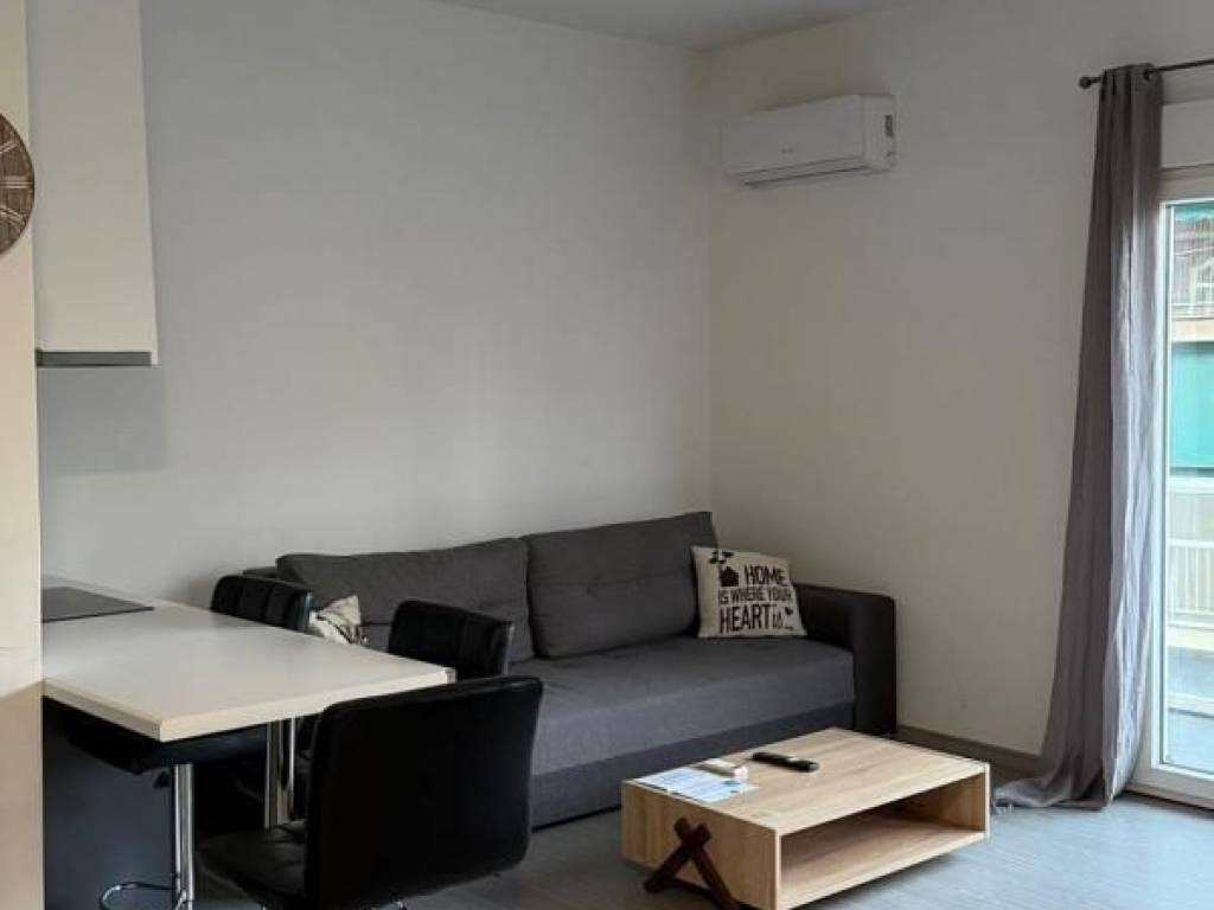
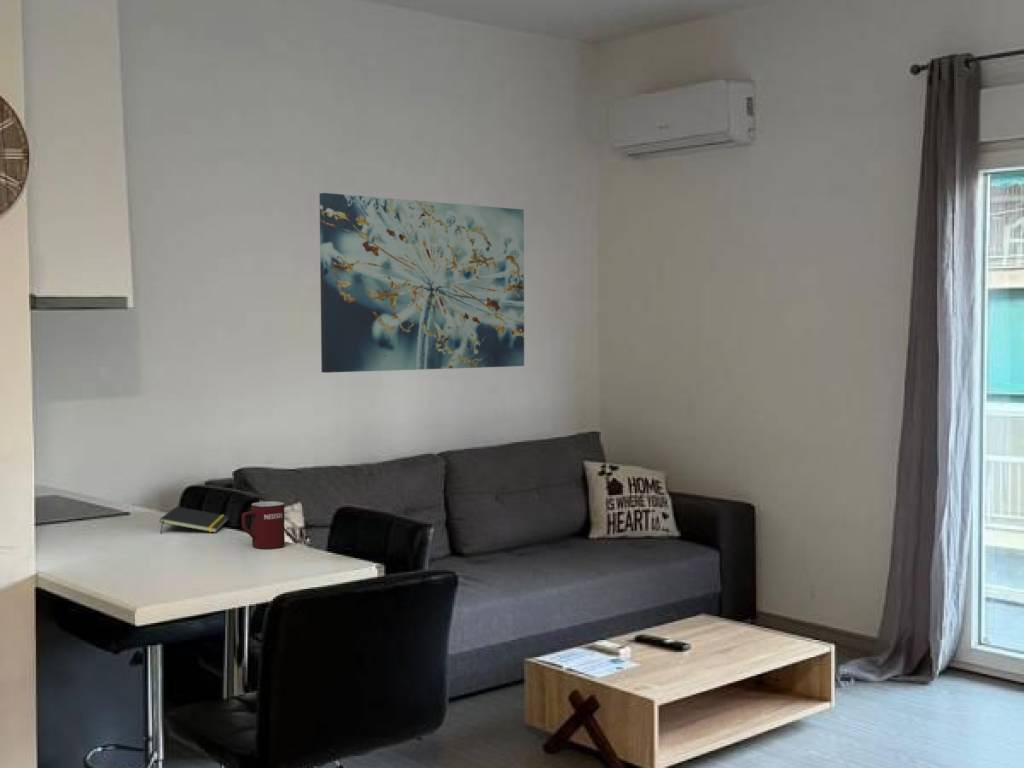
+ notepad (195, 519)
+ mug (262, 525)
+ wall art (429, 285)
